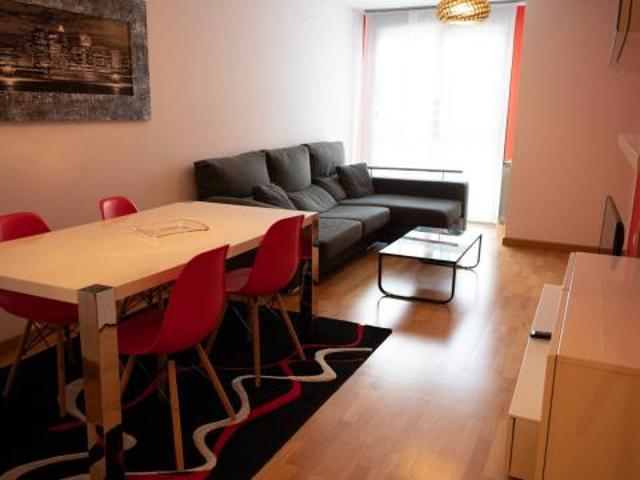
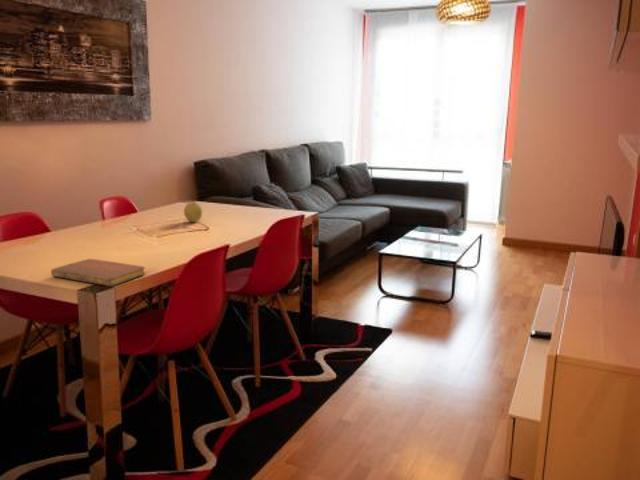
+ fruit (193, 212)
+ notebook (99, 271)
